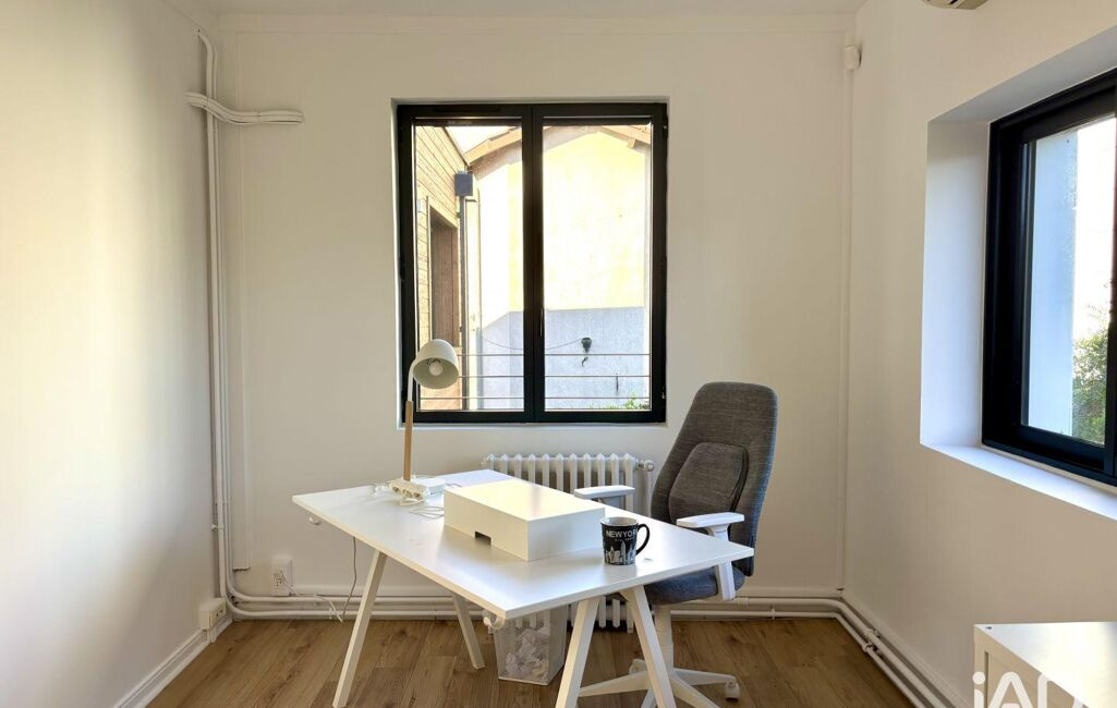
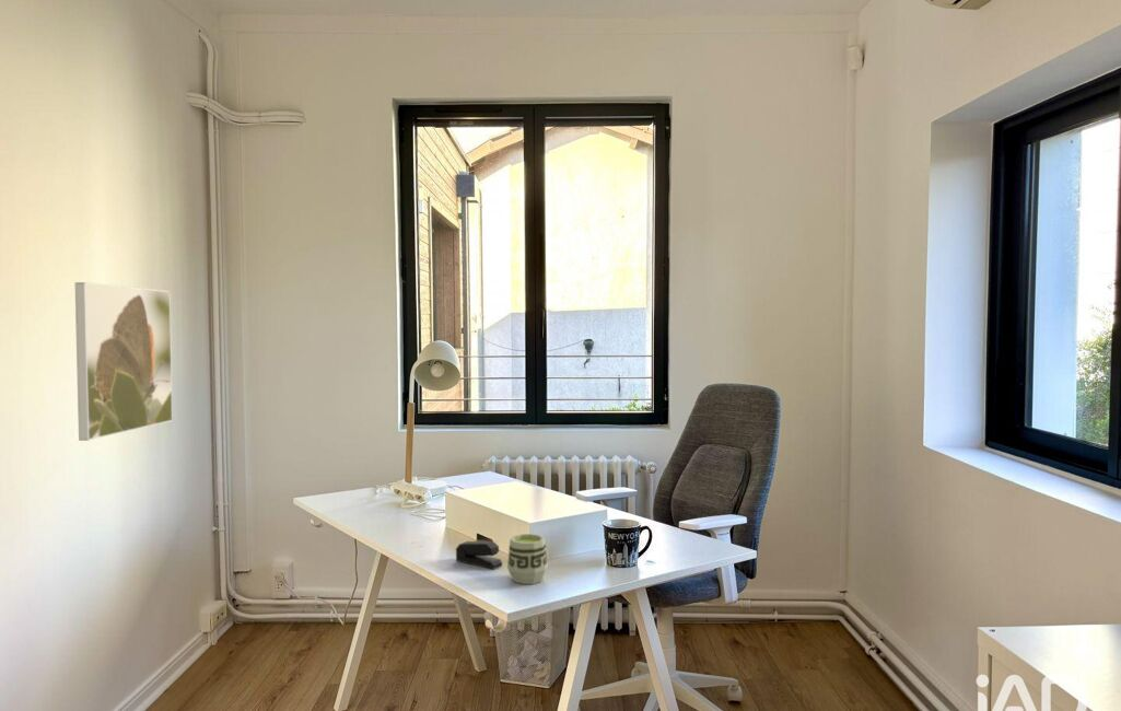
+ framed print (128, 358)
+ cup (527, 558)
+ stapler (478, 551)
